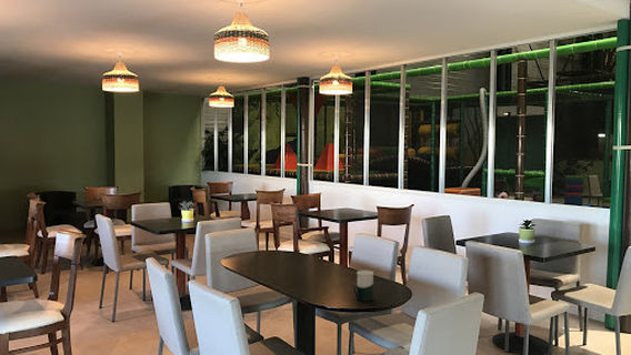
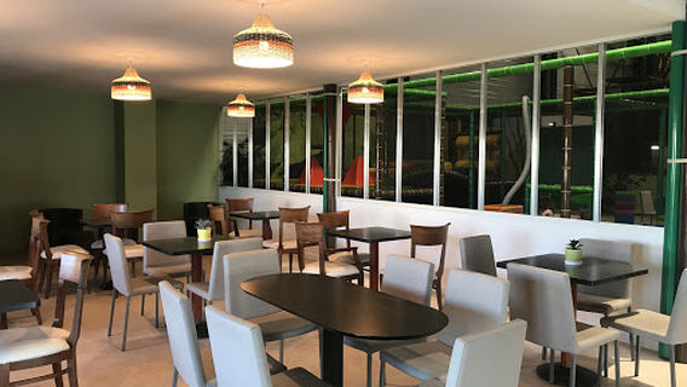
- cup (362, 285)
